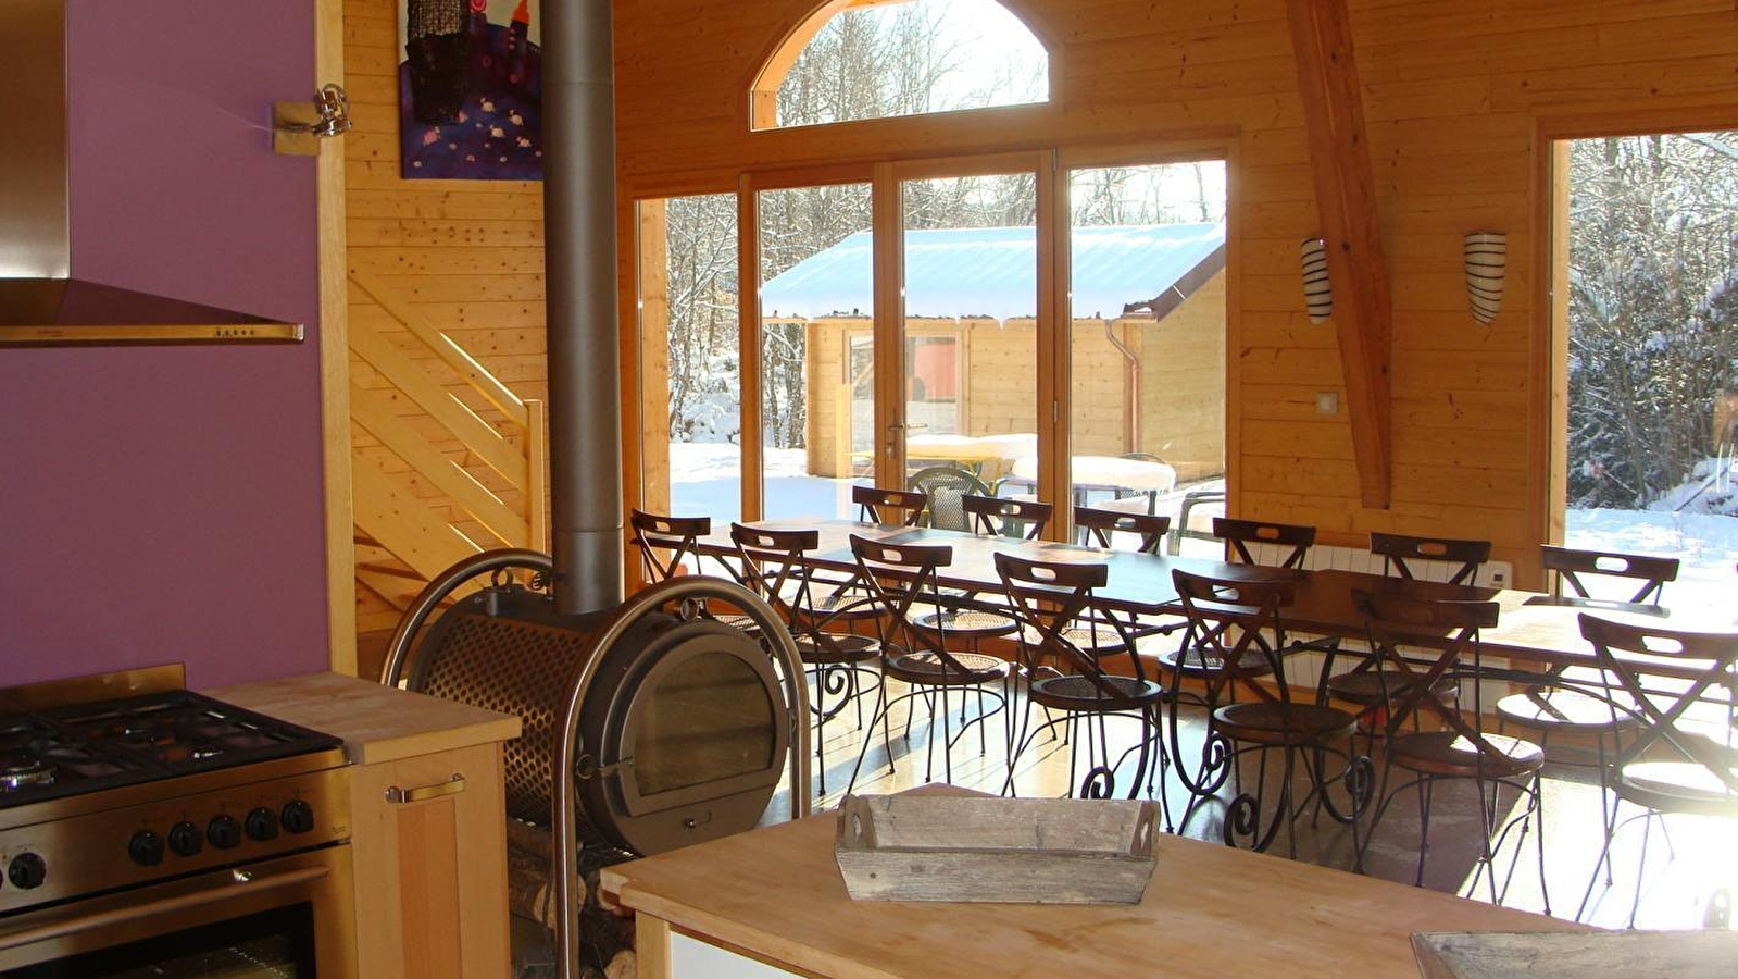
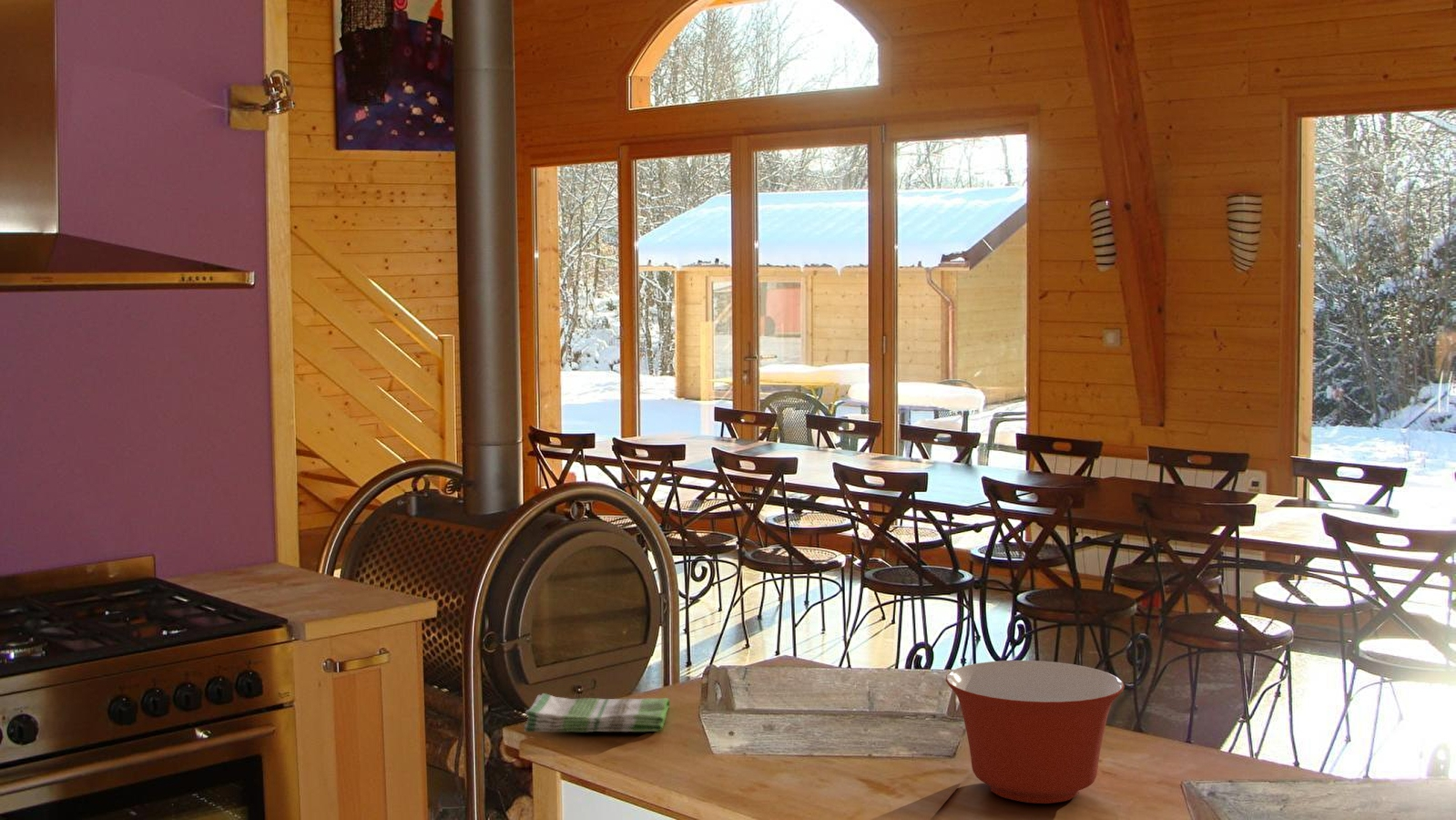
+ mixing bowl (1033, 734)
+ dish towel (598, 709)
